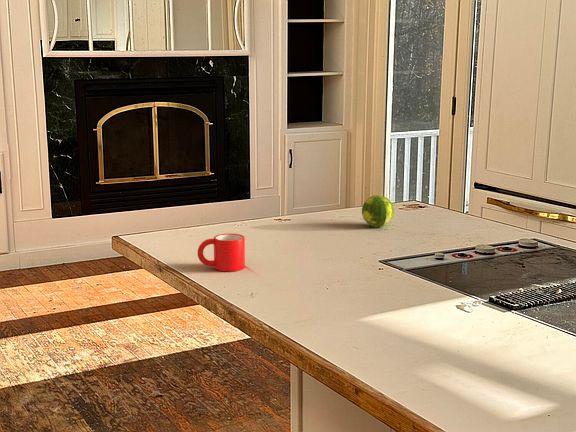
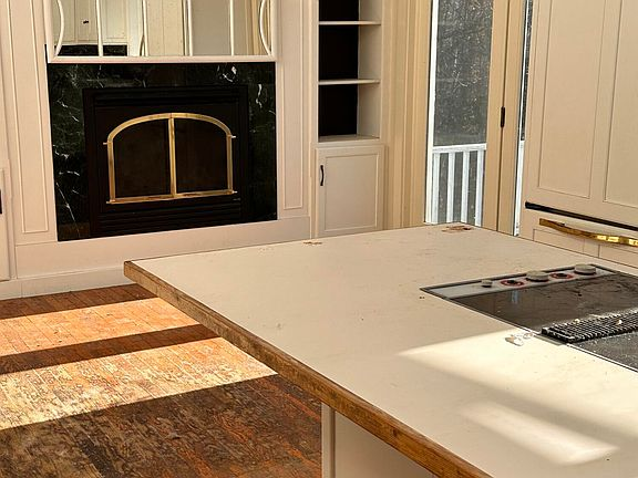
- mug (221, 252)
- fruit (378, 211)
